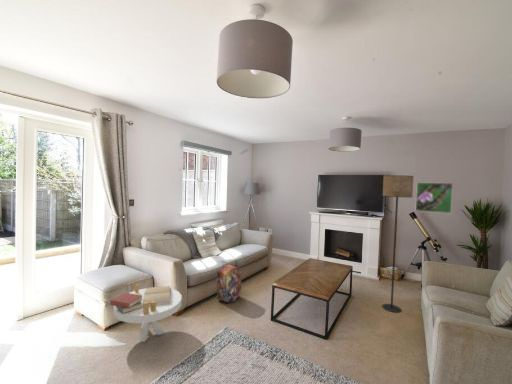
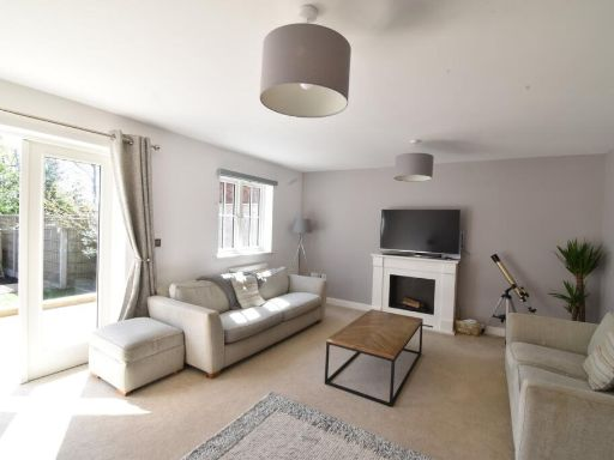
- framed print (433, 197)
- floor lamp (394, 242)
- backpack (228, 281)
- side table (148, 312)
